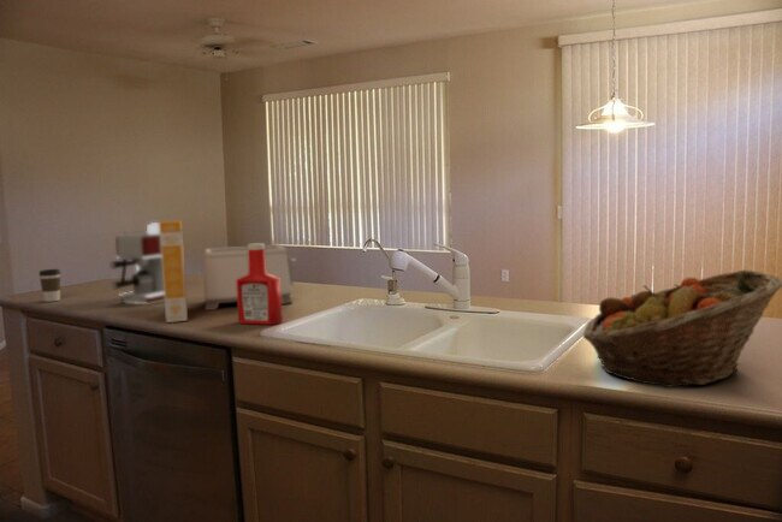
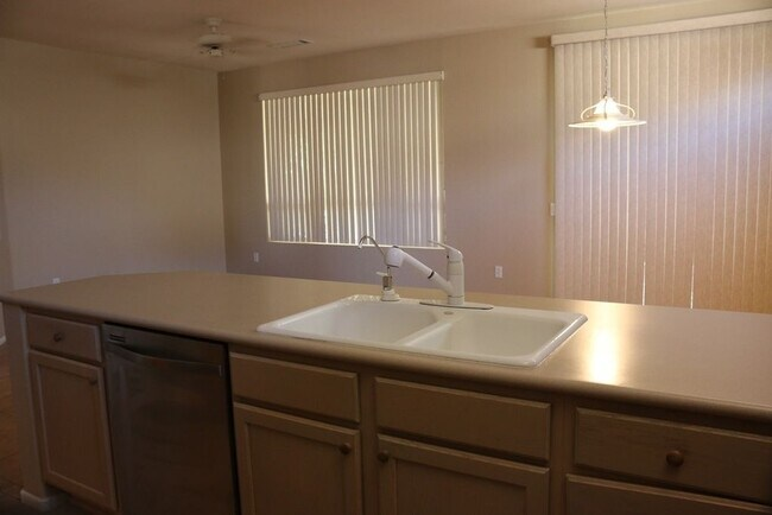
- toaster (248, 273)
- coffee cup (51, 285)
- soap bottle (257, 283)
- cereal box (173, 268)
- fruit basket (676, 320)
- coffee maker (142, 262)
